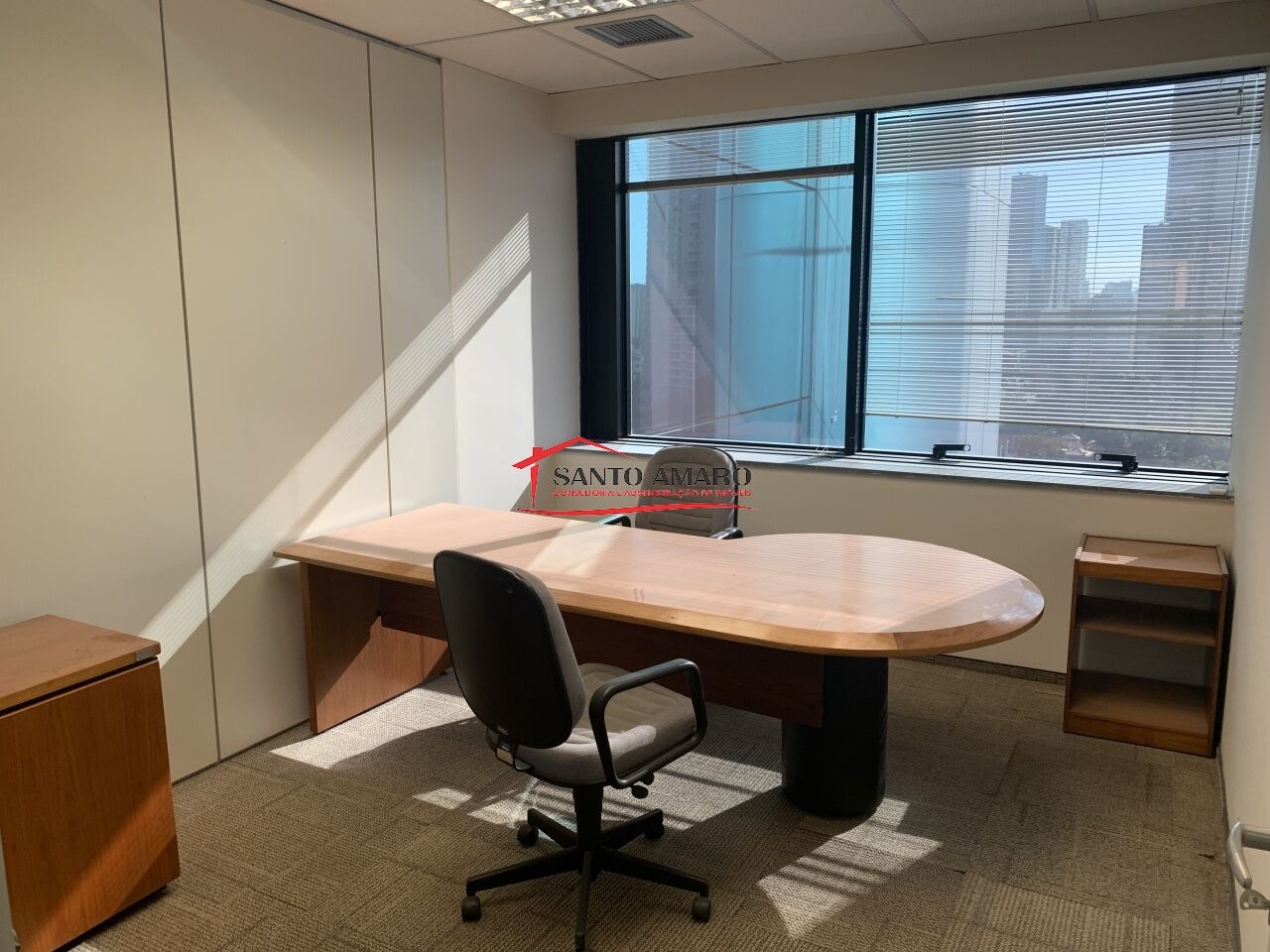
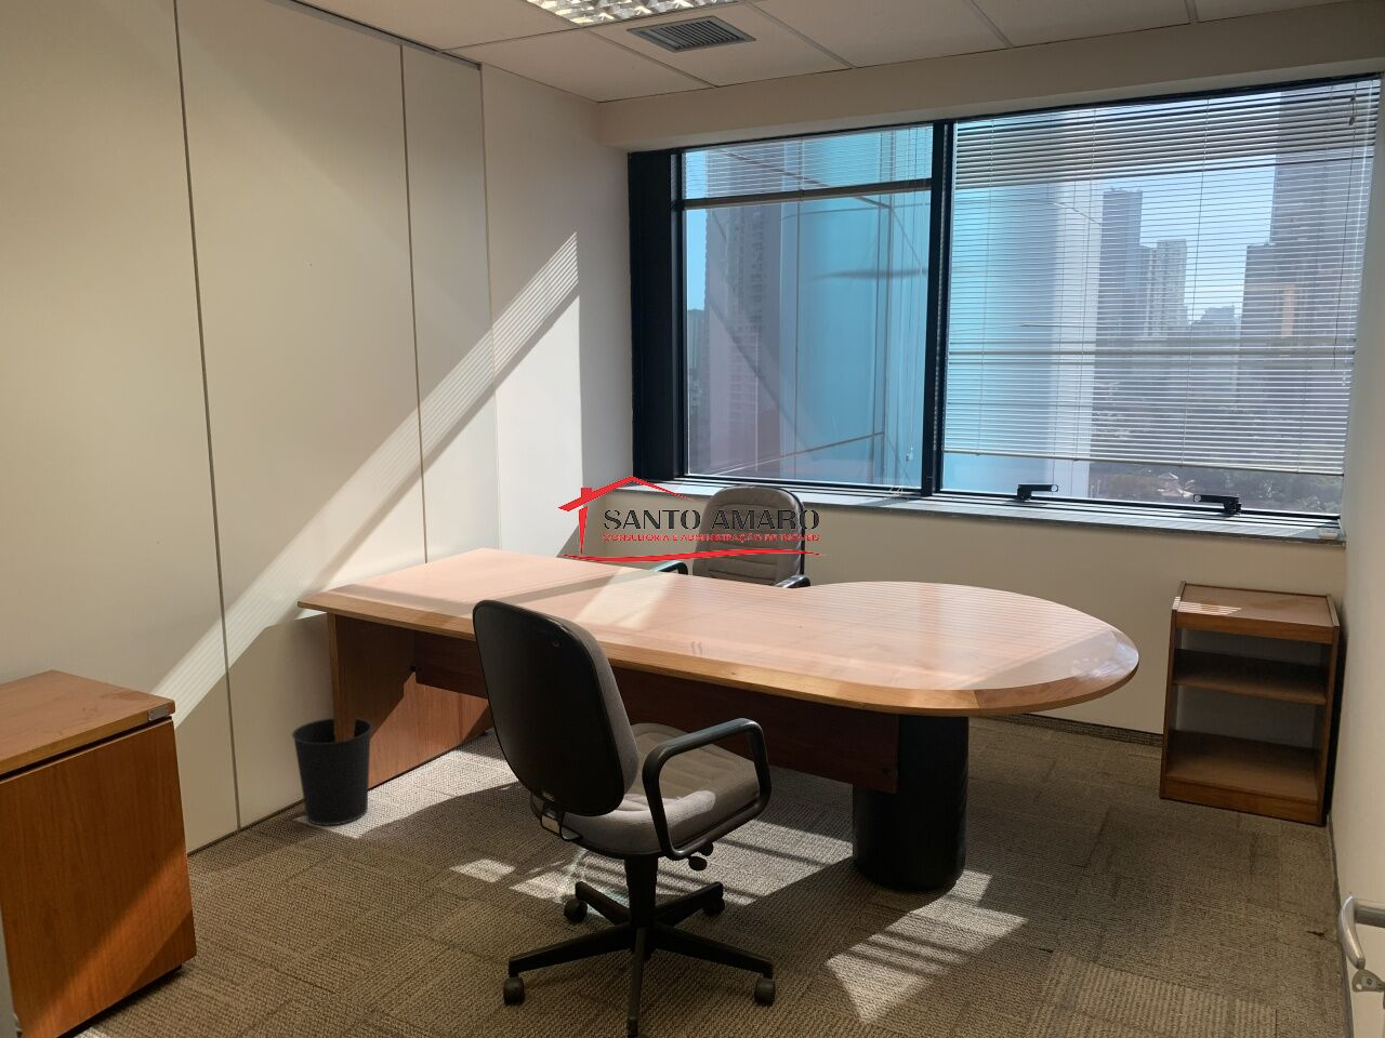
+ wastebasket (335, 771)
